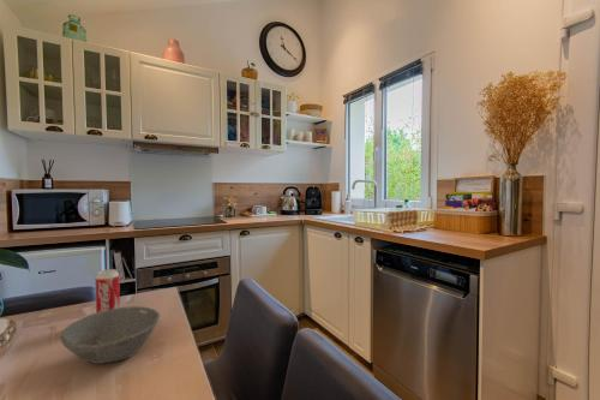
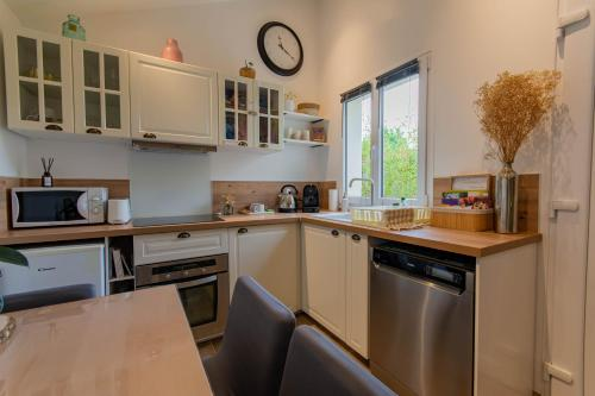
- bowl (114, 338)
- beverage can (108, 295)
